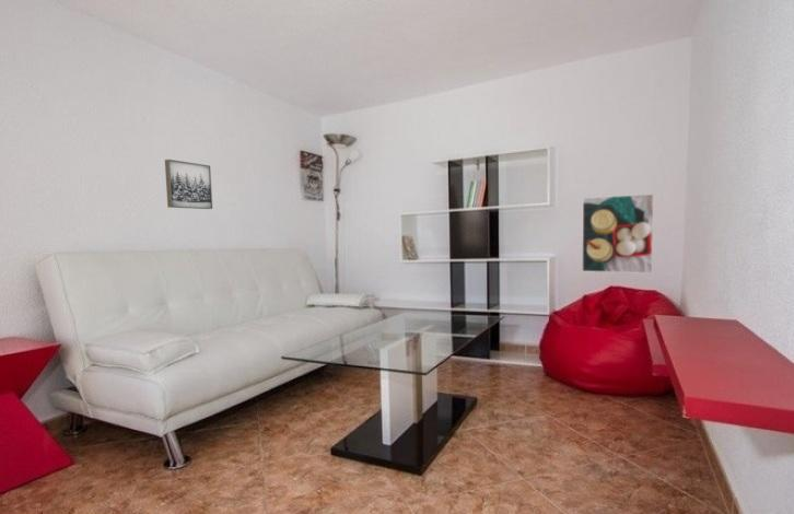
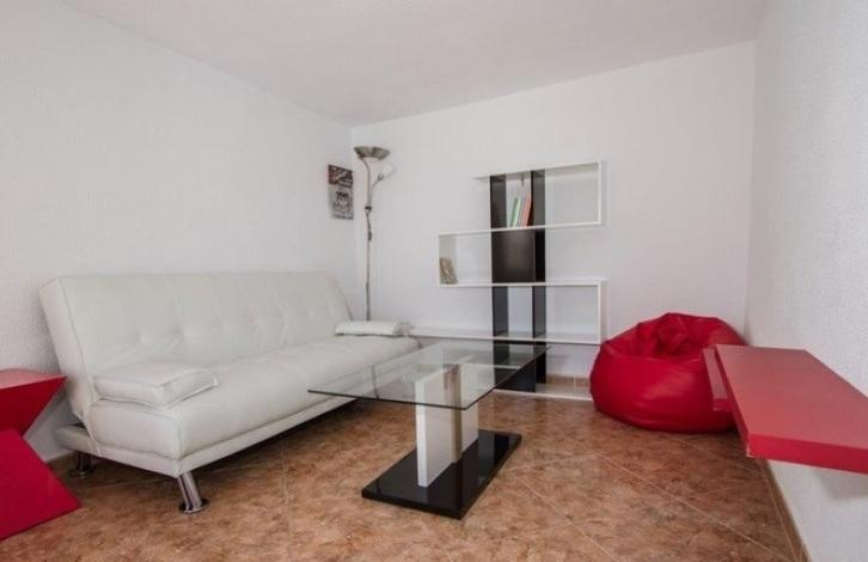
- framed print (616, 234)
- wall art (189, 185)
